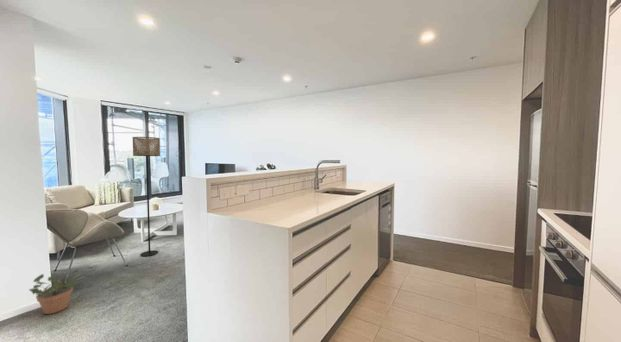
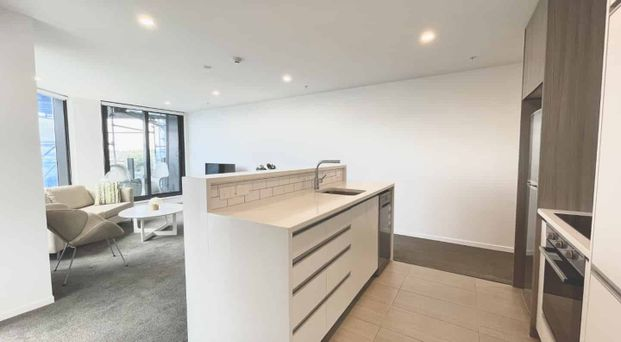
- floor lamp (147, 196)
- potted plant (58, 290)
